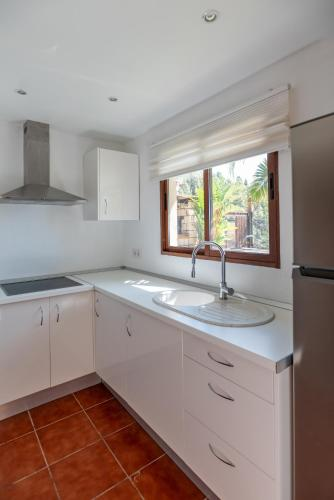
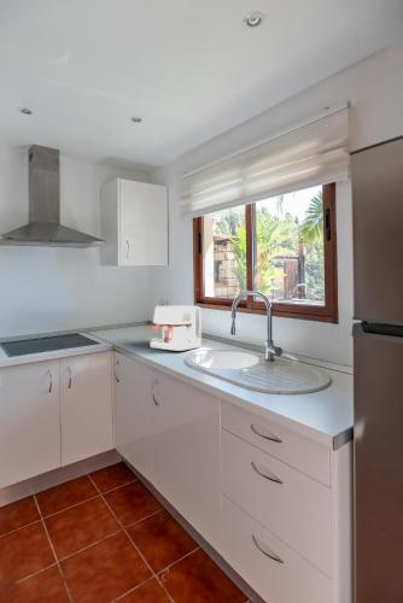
+ coffee maker (175, 326)
